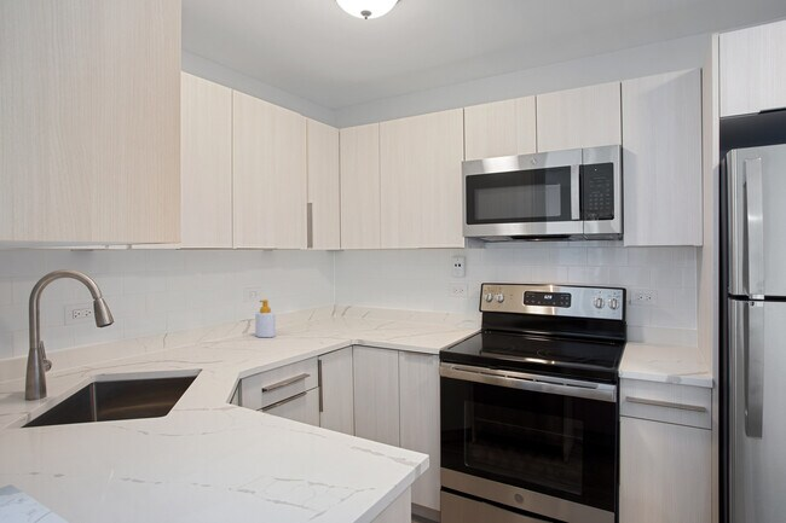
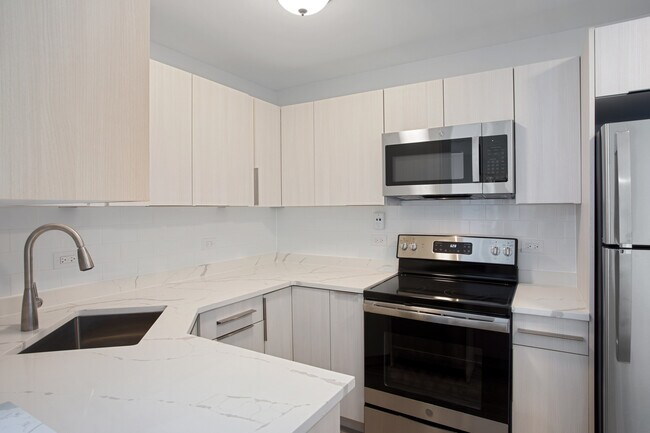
- soap bottle (265, 318)
